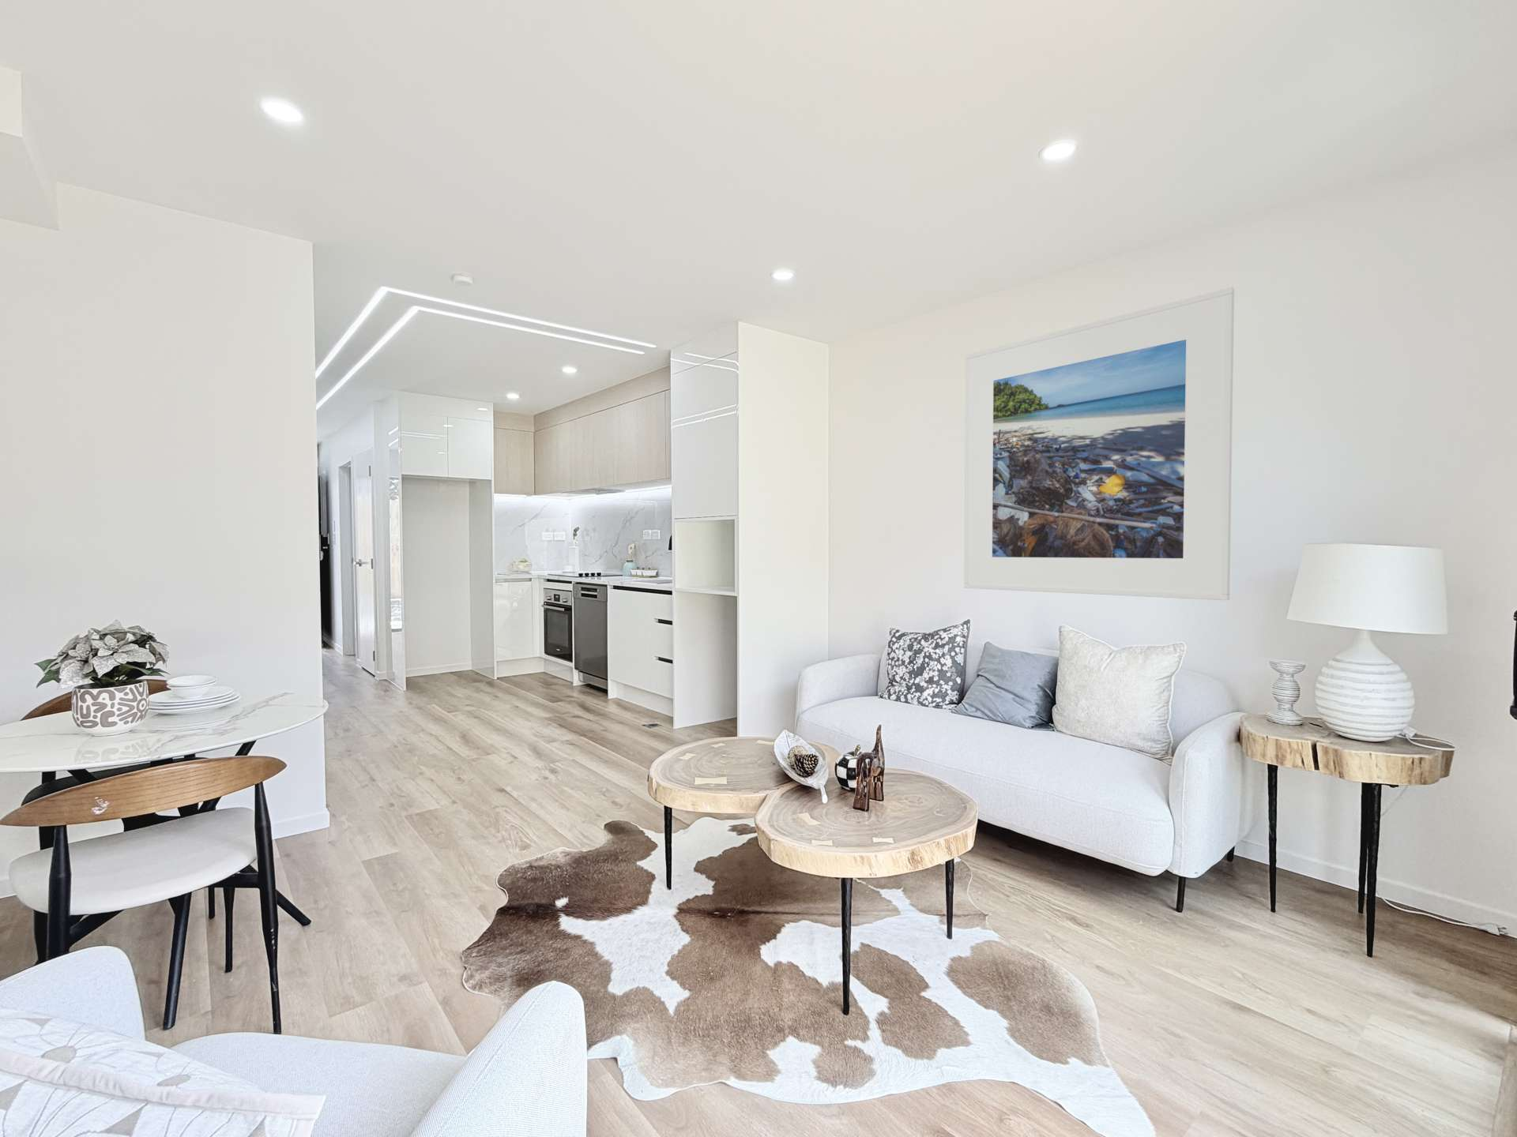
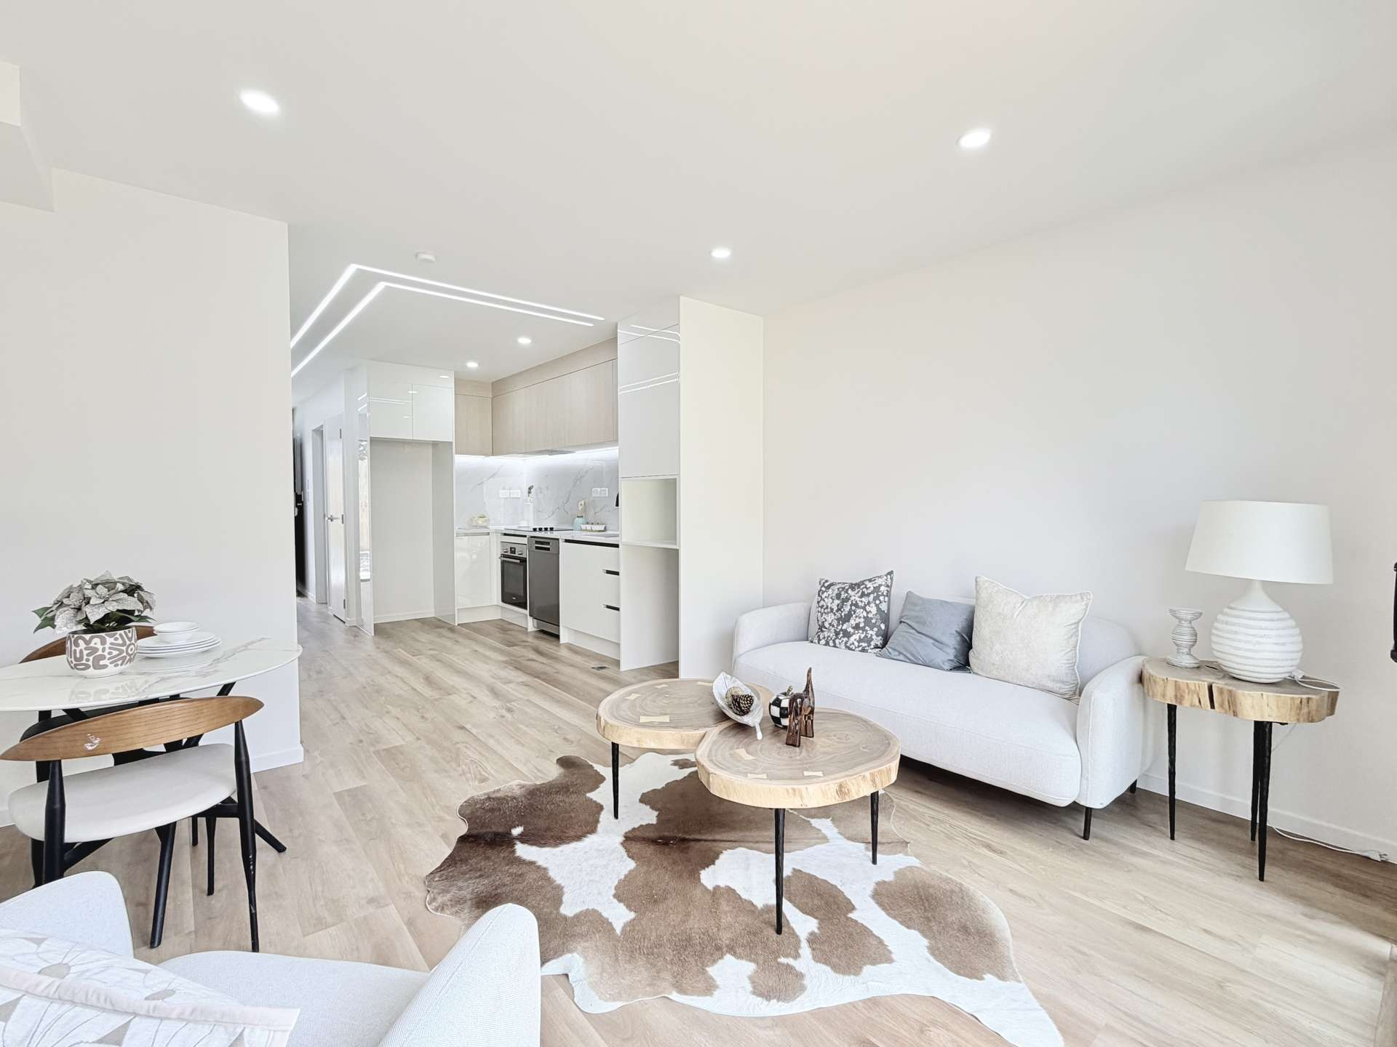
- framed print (1079, 460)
